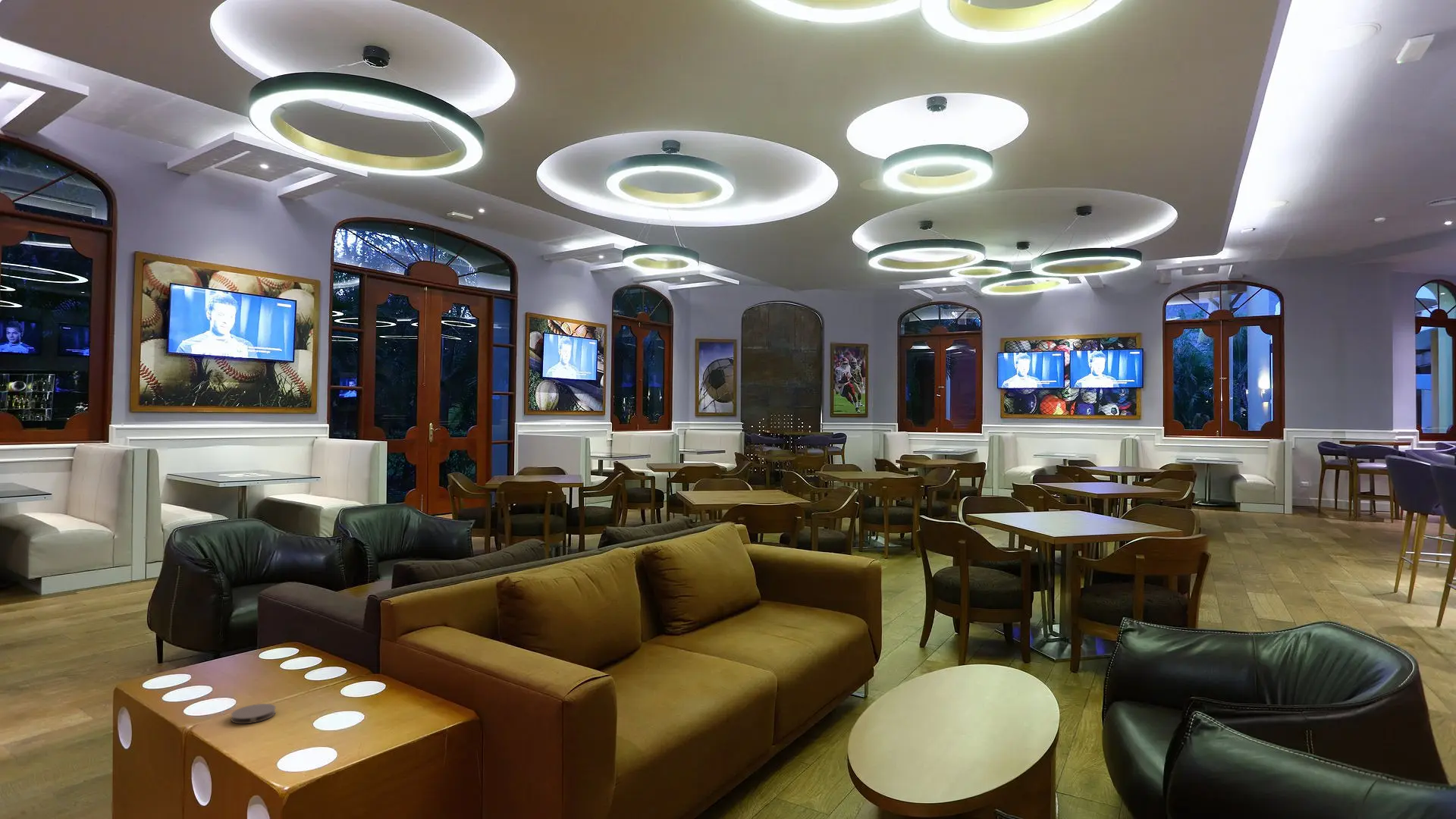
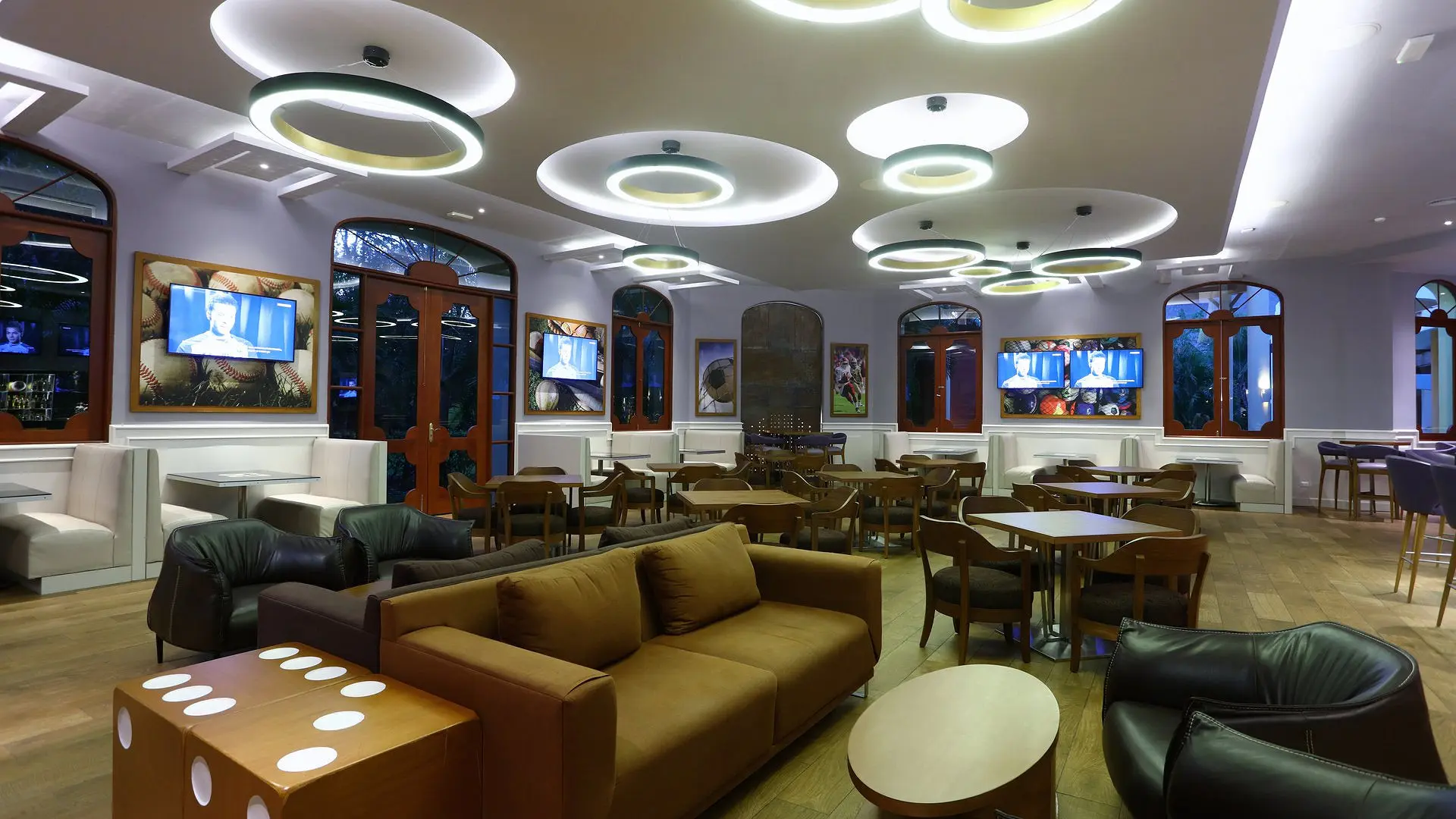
- coaster (253, 713)
